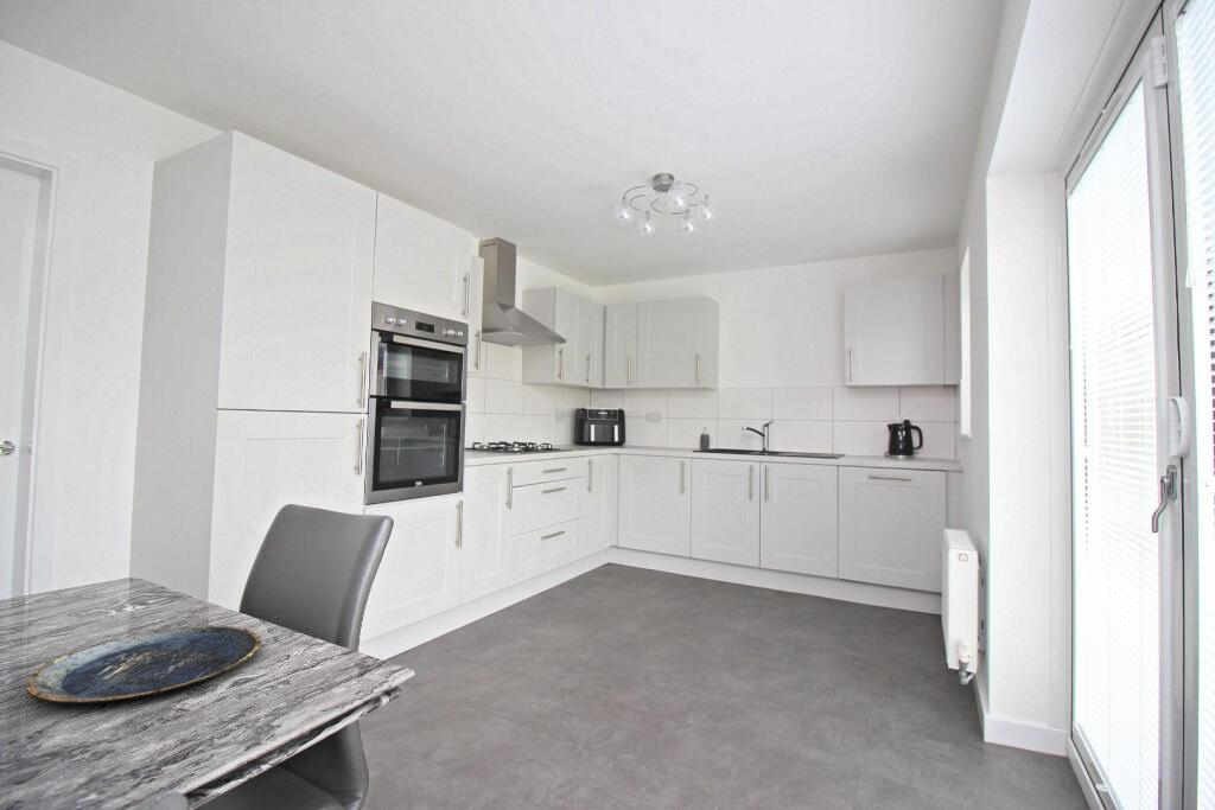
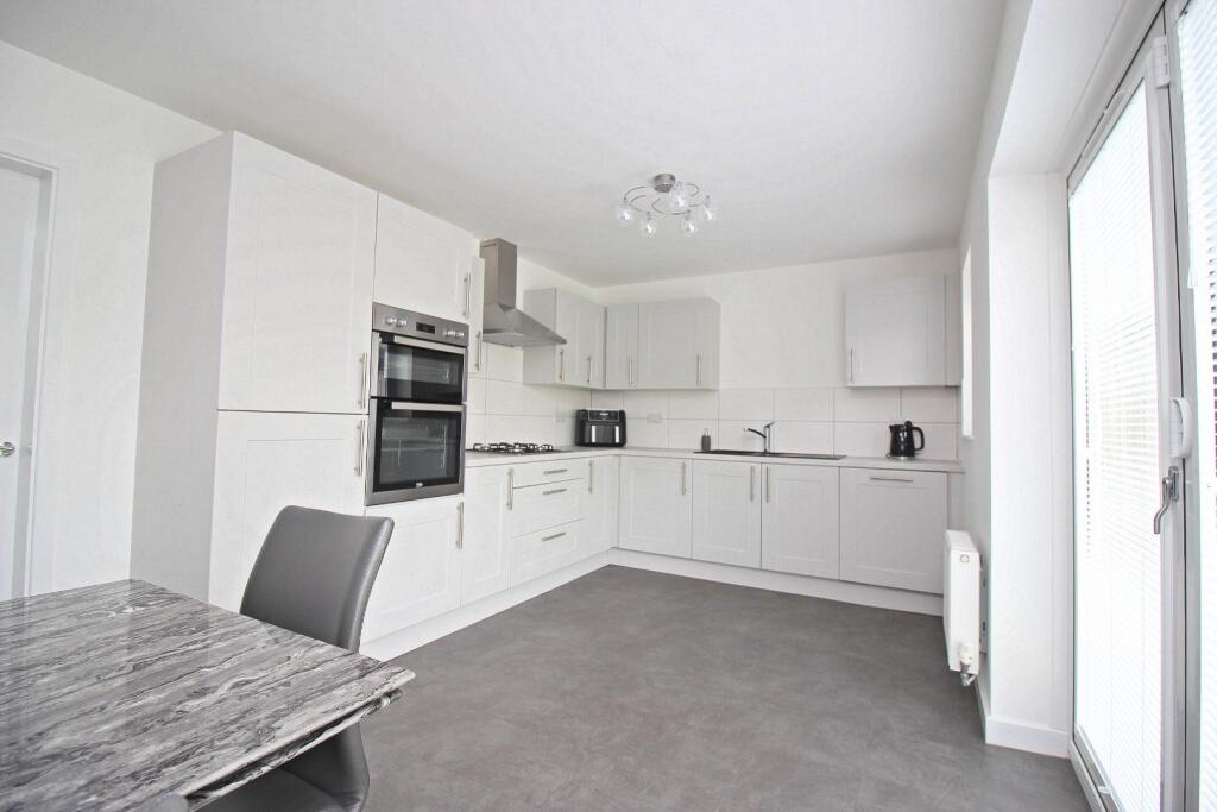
- plate (154, 661)
